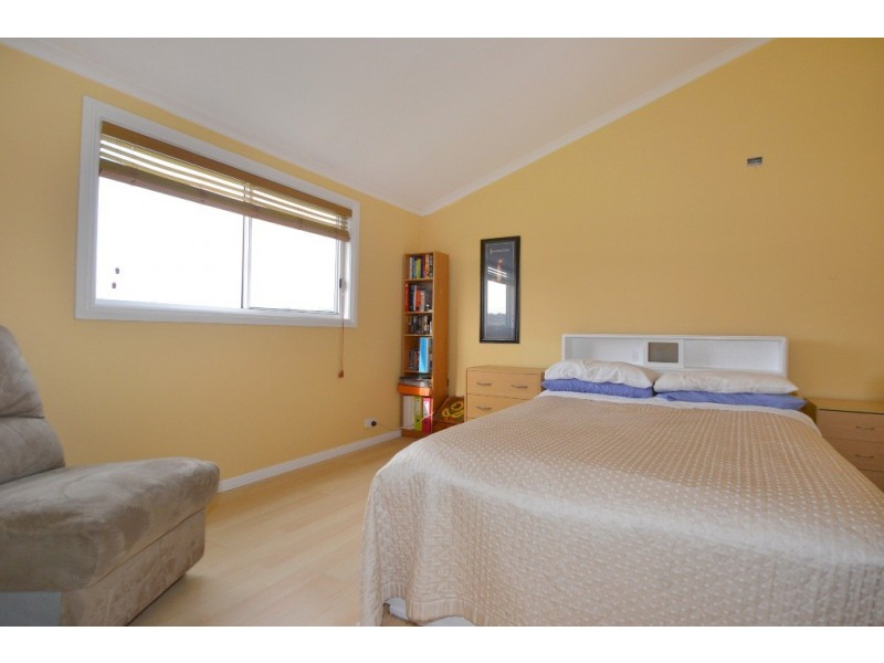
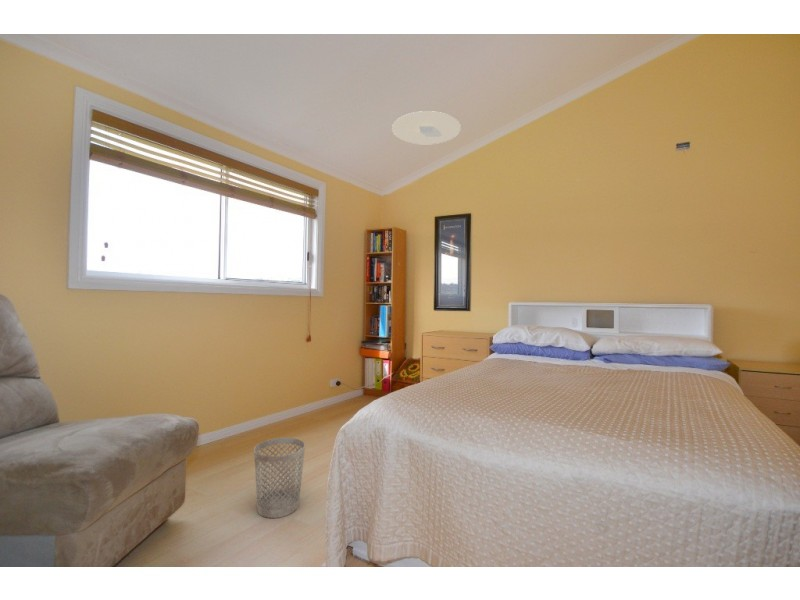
+ ceiling light (426, 126)
+ wastebasket (279, 476)
